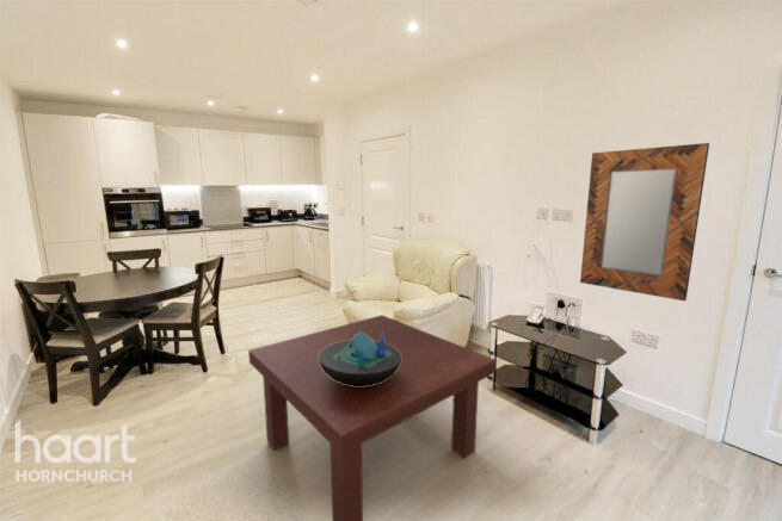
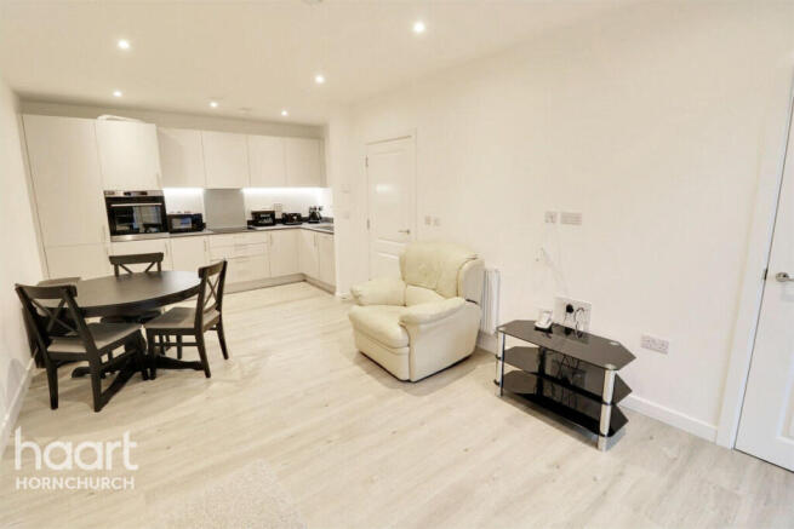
- coffee table (369, 401)
- home mirror (636, 222)
- decorative bowl (359, 355)
